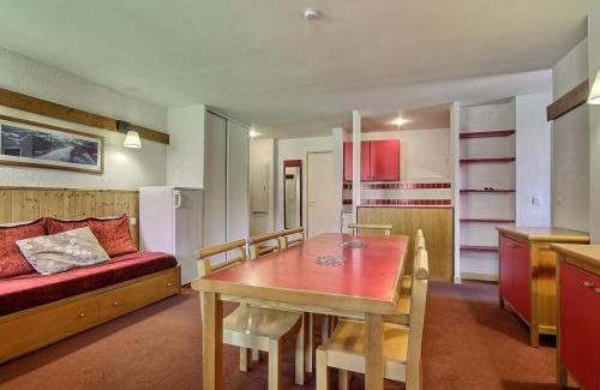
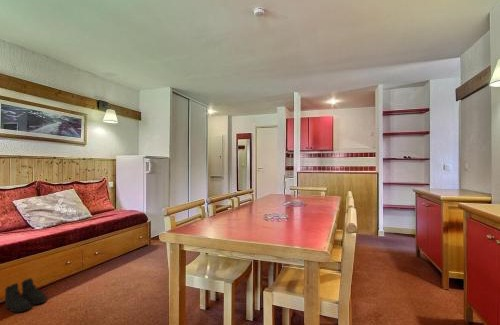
+ boots (25, 293)
